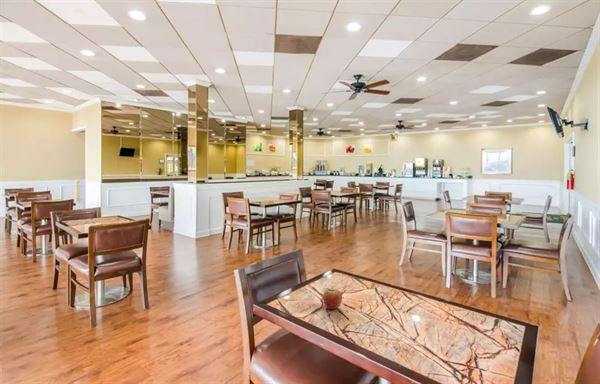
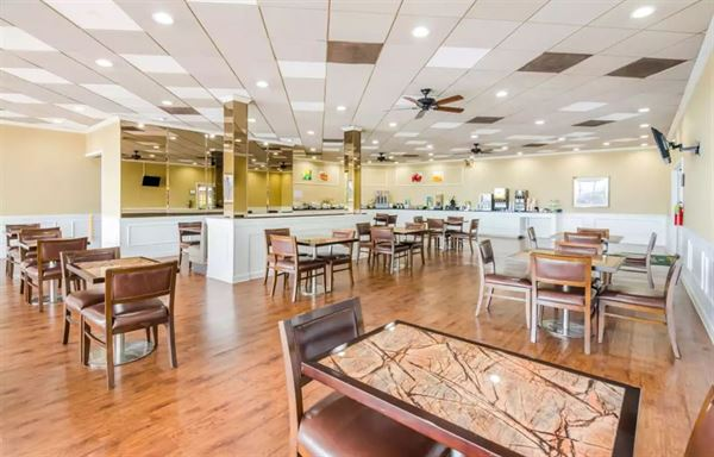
- fruit (332, 298)
